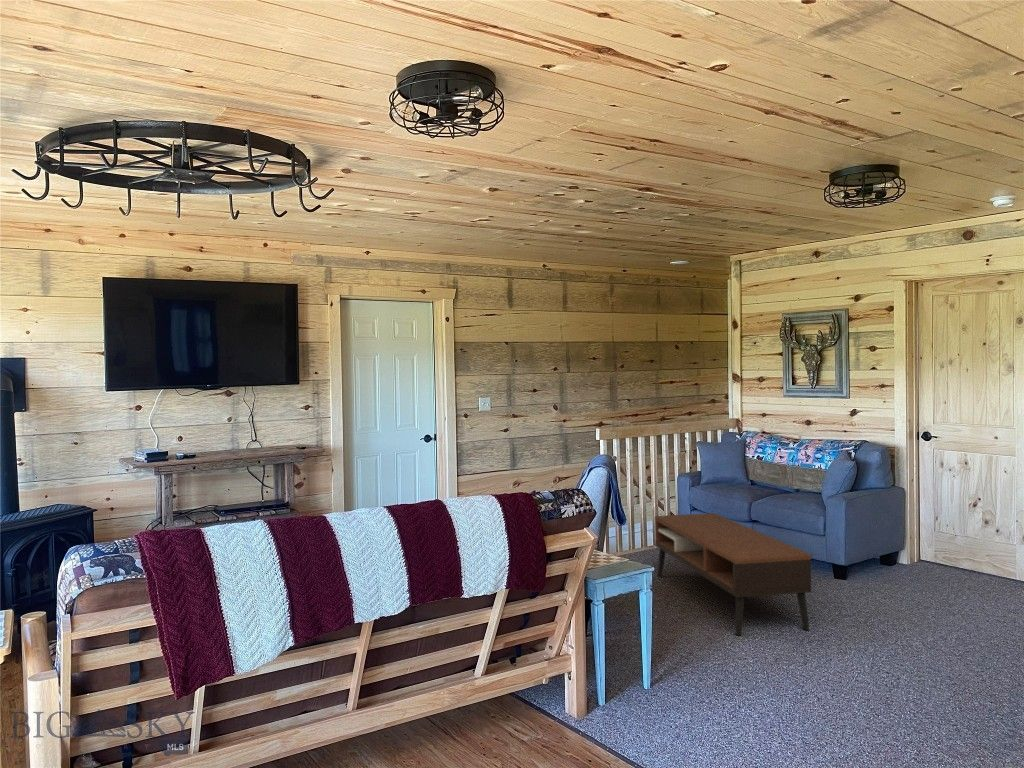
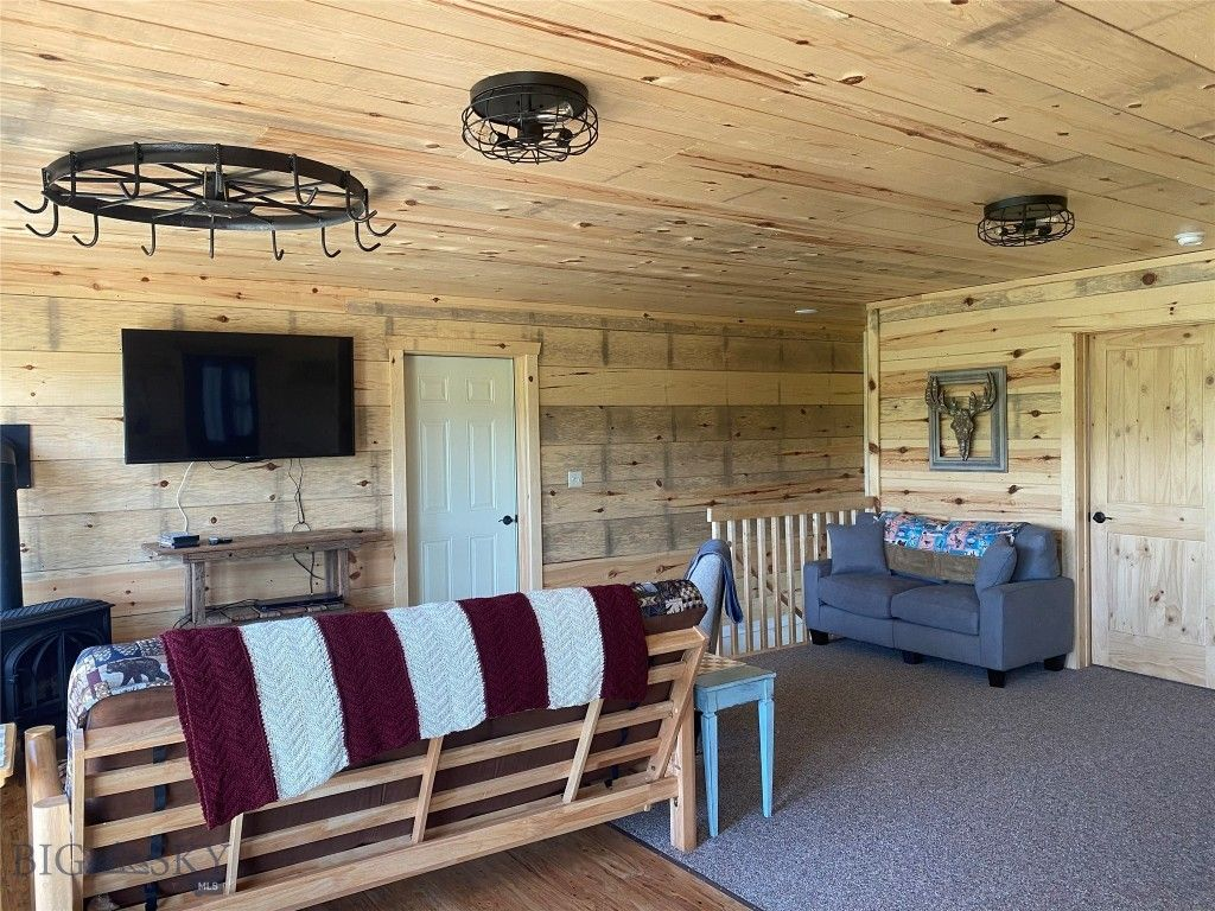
- coffee table (724, 566)
